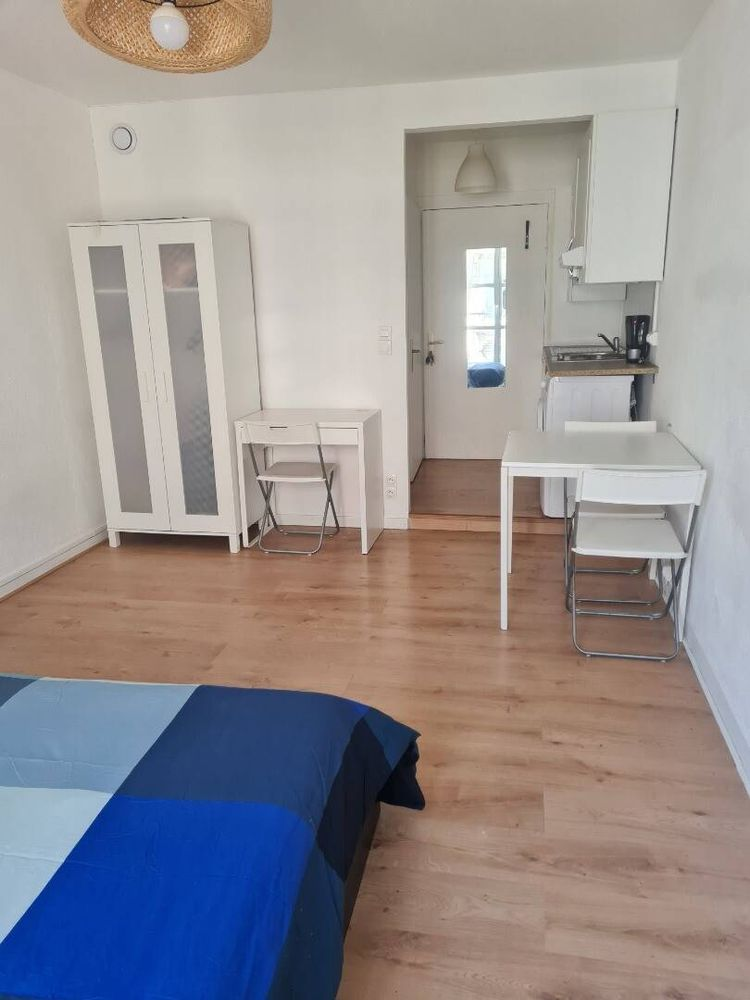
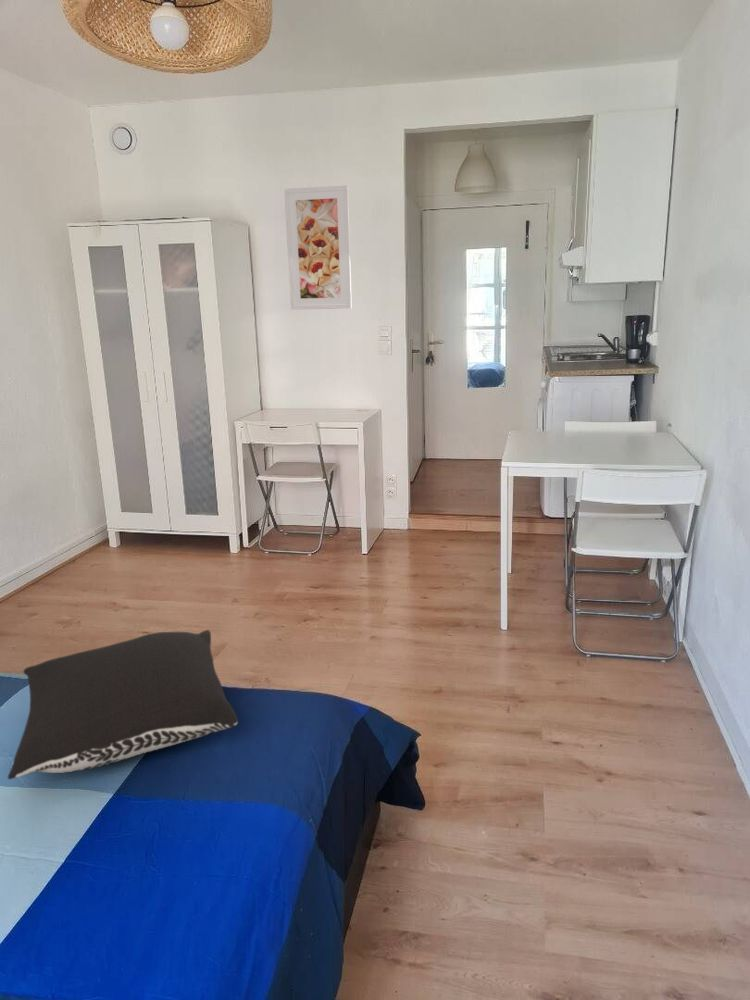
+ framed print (318, 249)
+ pillow (124, 694)
